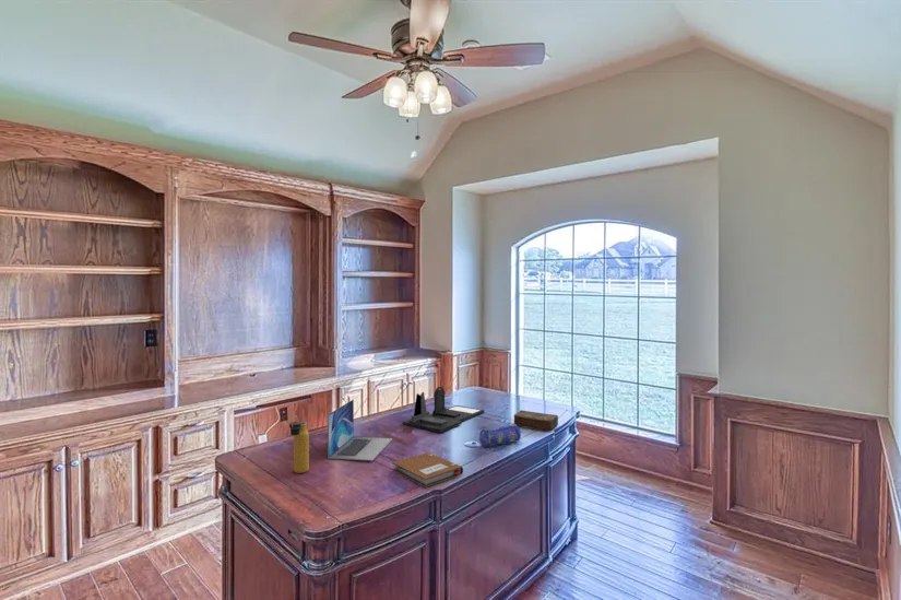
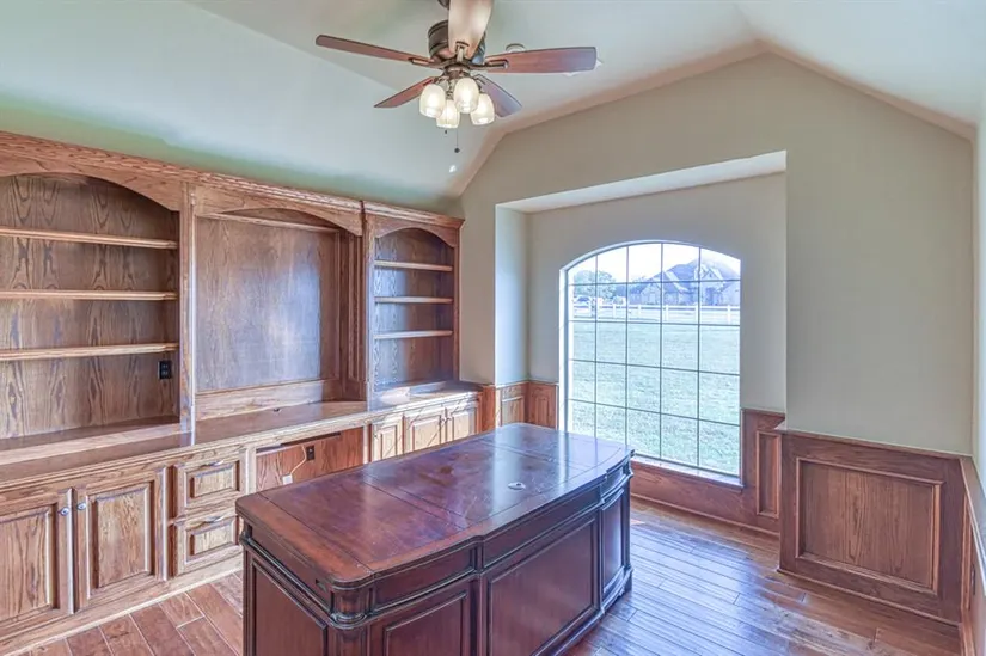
- book (535, 420)
- laptop (353, 427)
- pencil case (500, 434)
- desk organizer (443, 403)
- notebook (428, 468)
- water bottle (298, 444)
